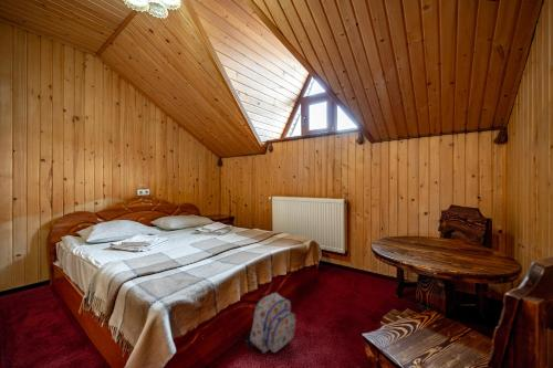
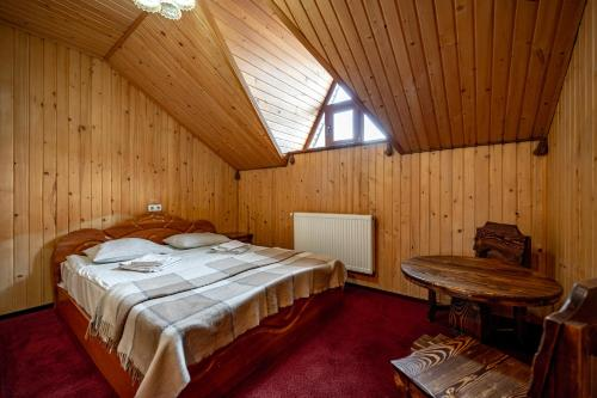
- backpack (273, 320)
